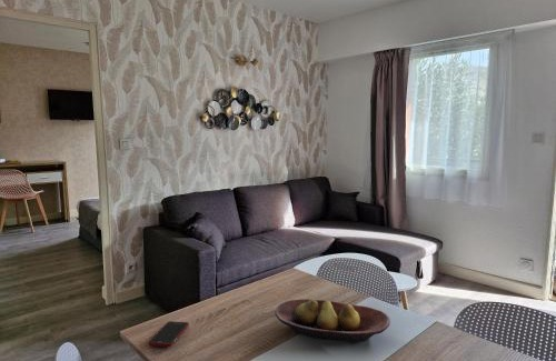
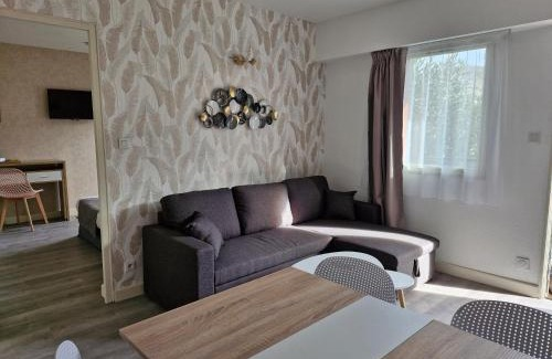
- cell phone (169, 333)
- fruit bowl (330, 315)
